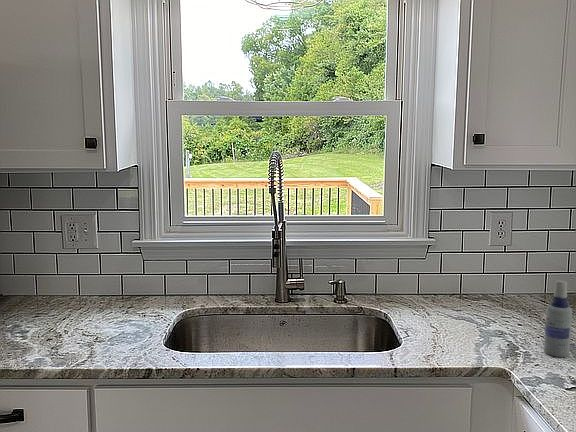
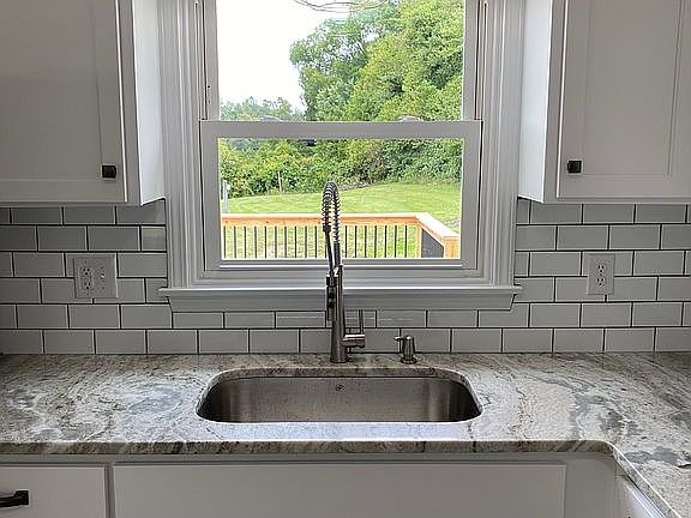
- spray bottle (558, 317)
